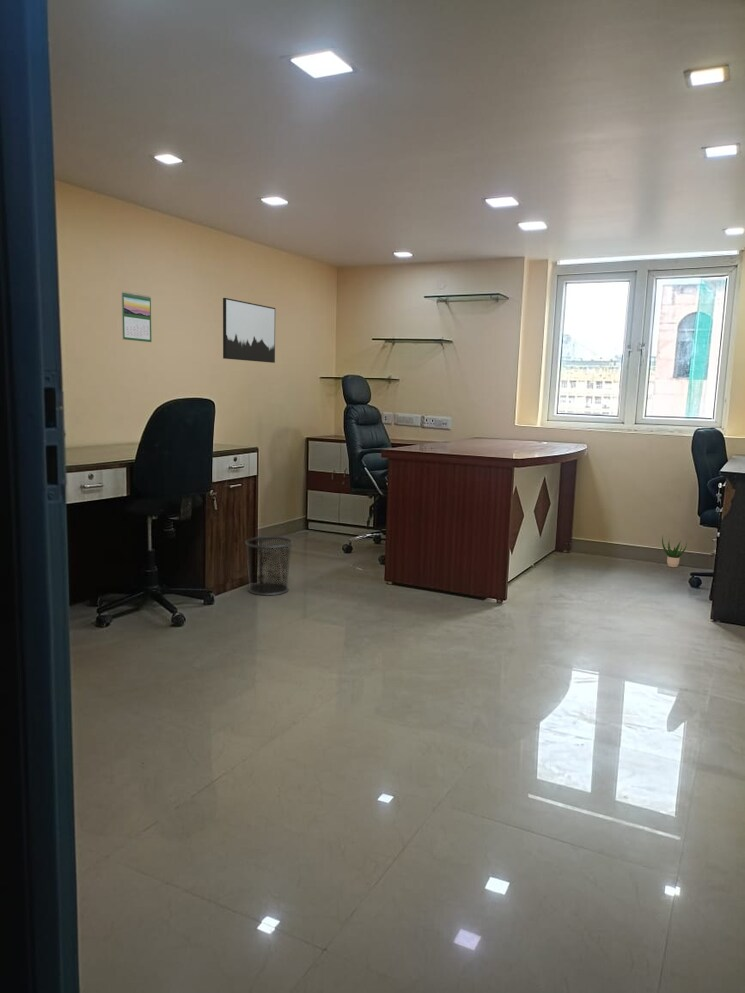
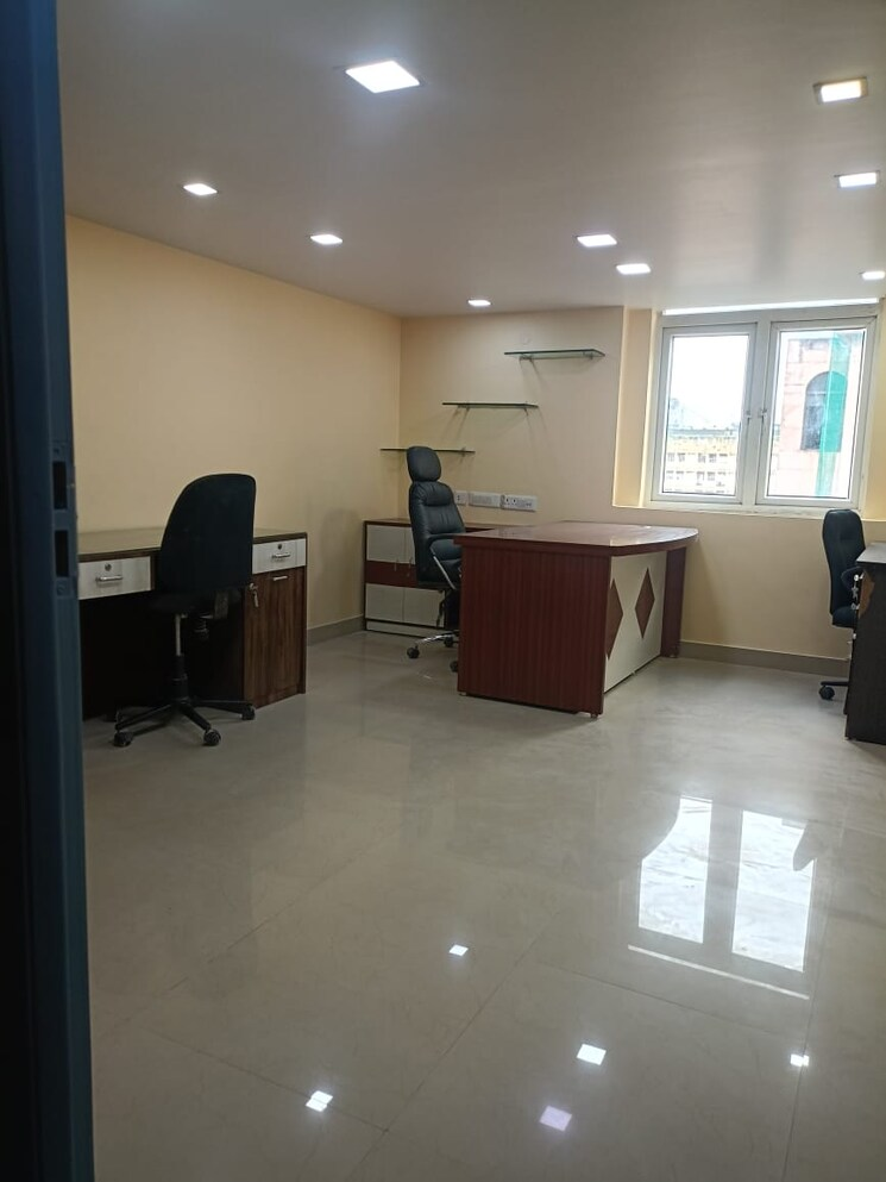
- wall art (250, 332)
- waste bin (268, 565)
- potted plant (673, 551)
- calendar (136, 317)
